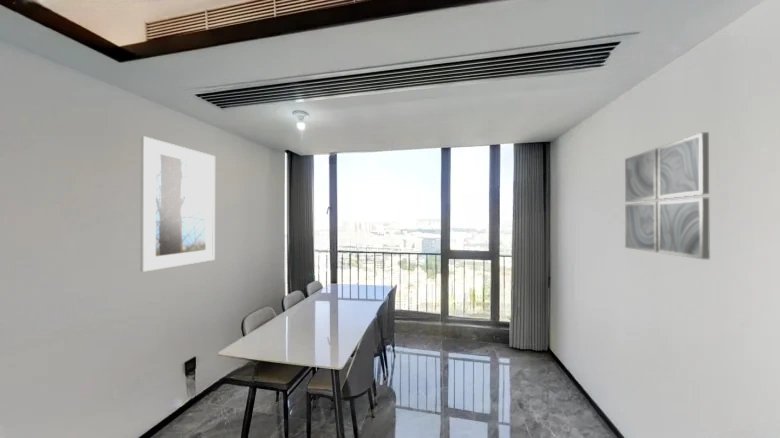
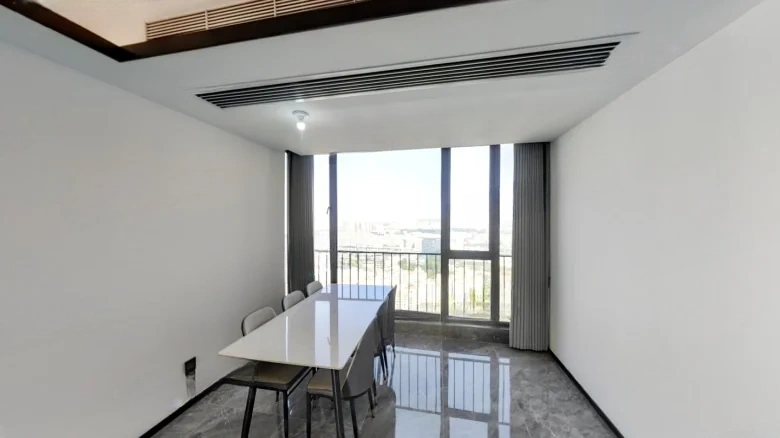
- wall art (659, 201)
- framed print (182, 206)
